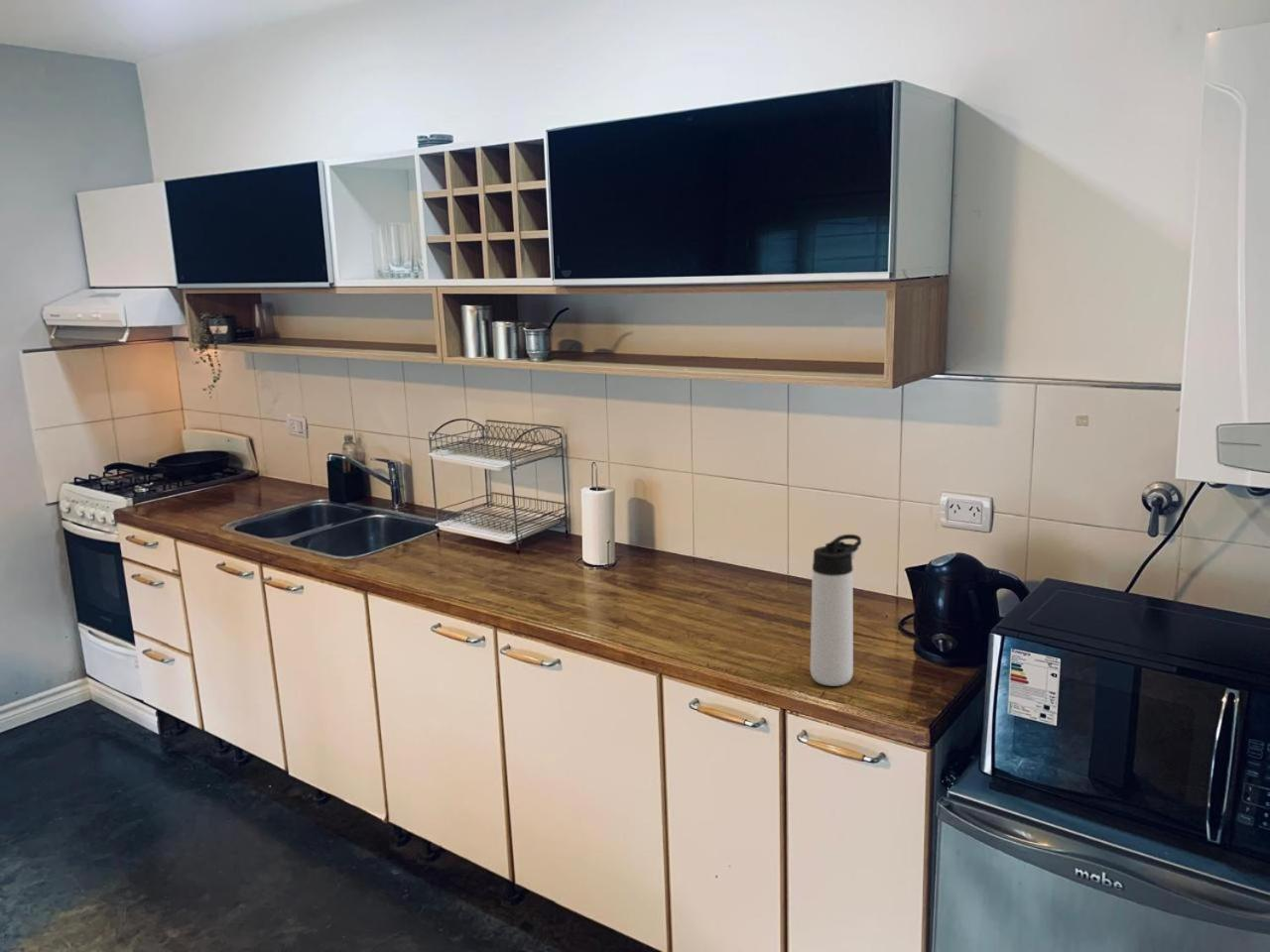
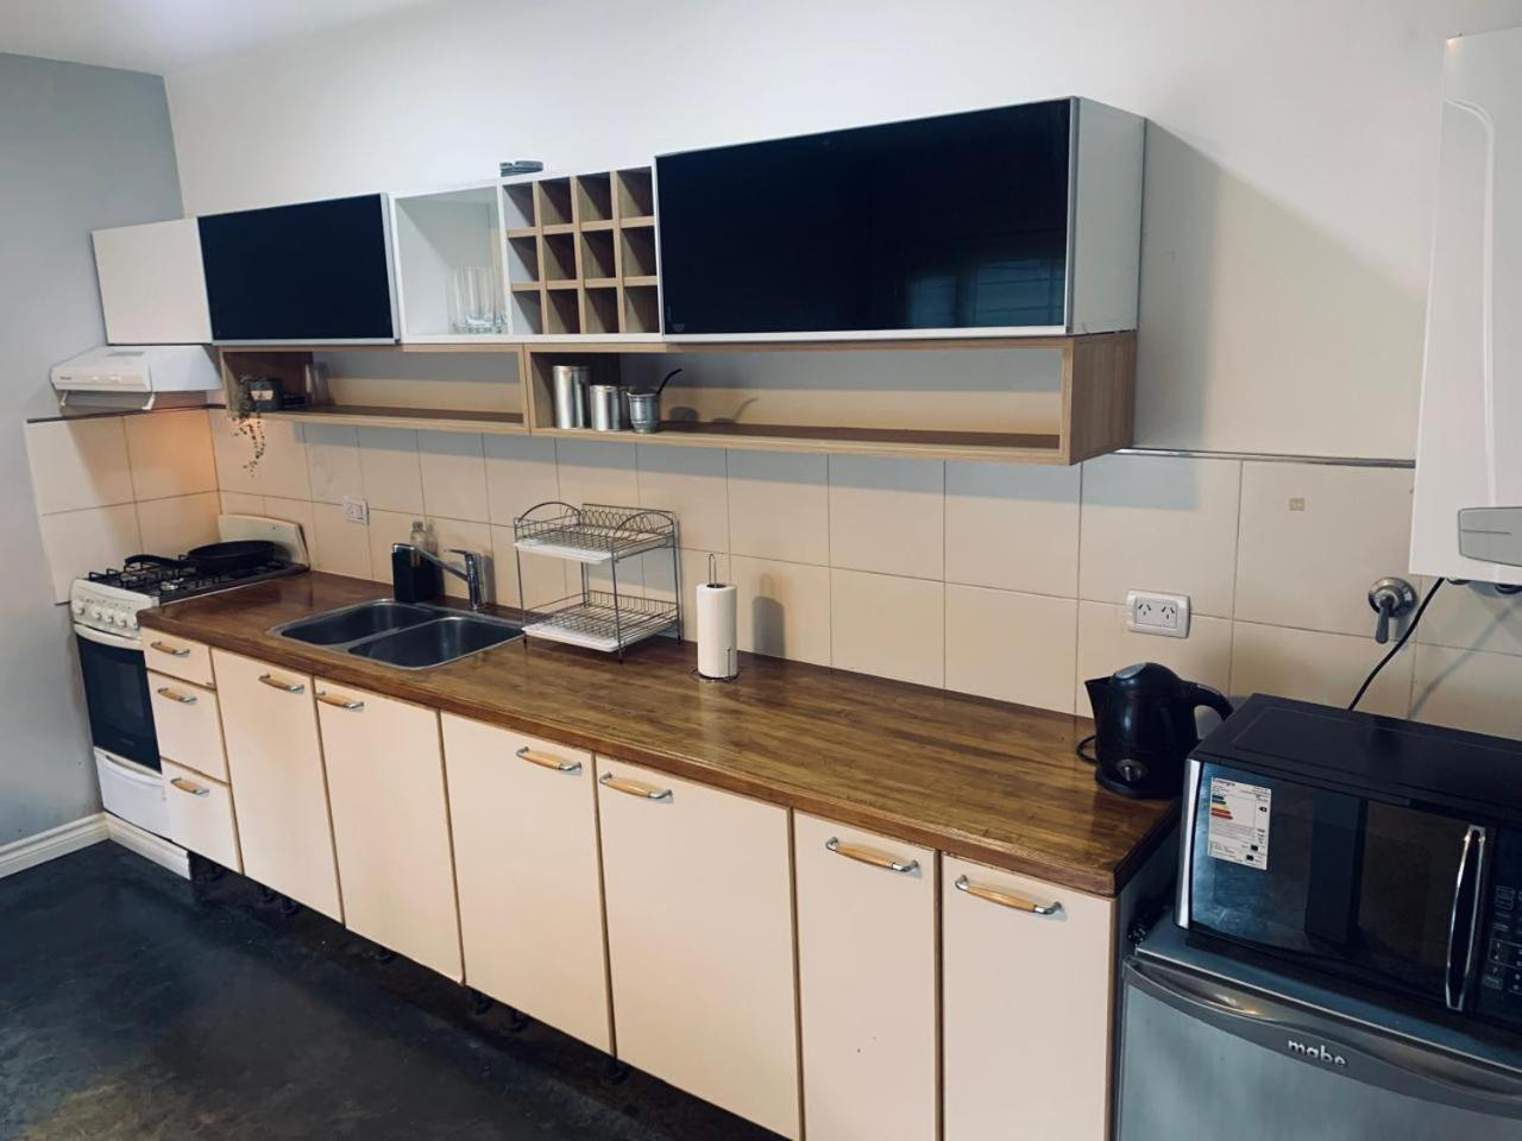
- thermos bottle (837, 609)
